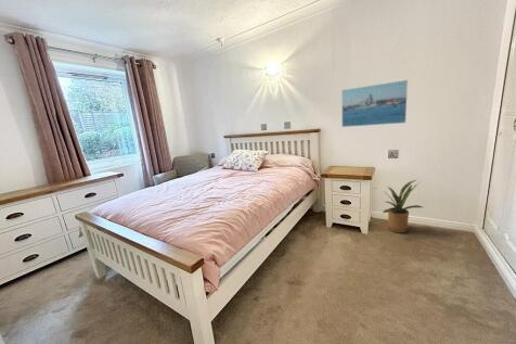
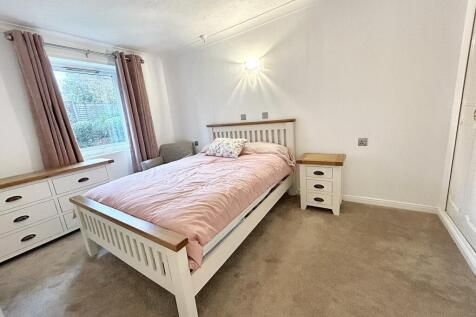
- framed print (372, 105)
- house plant (397, 204)
